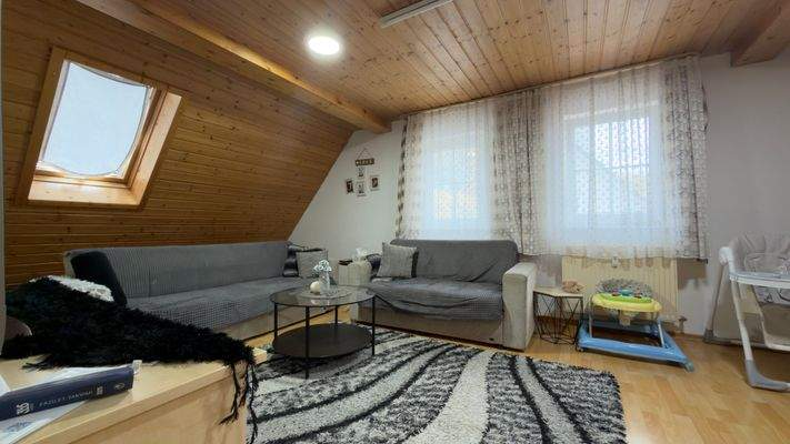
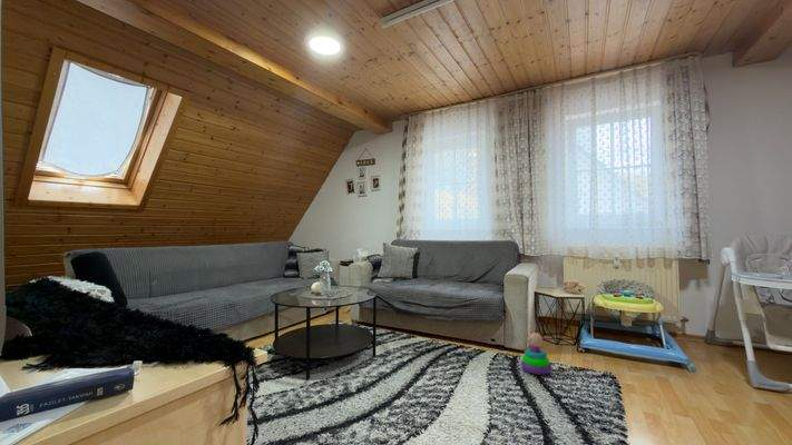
+ stacking toy (536, 350)
